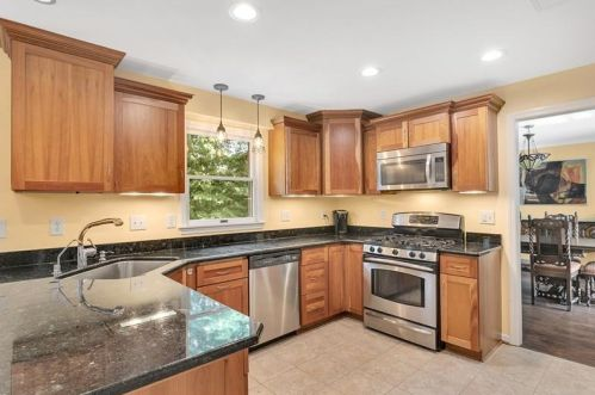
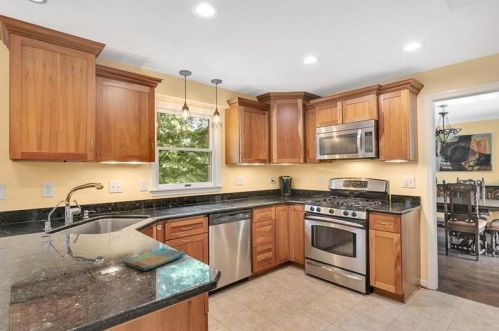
+ dish towel (155, 257)
